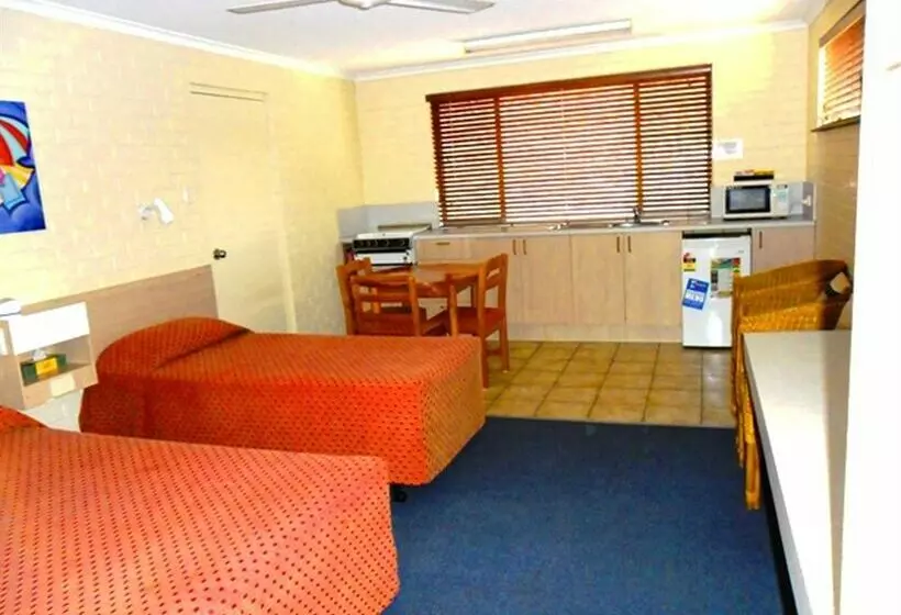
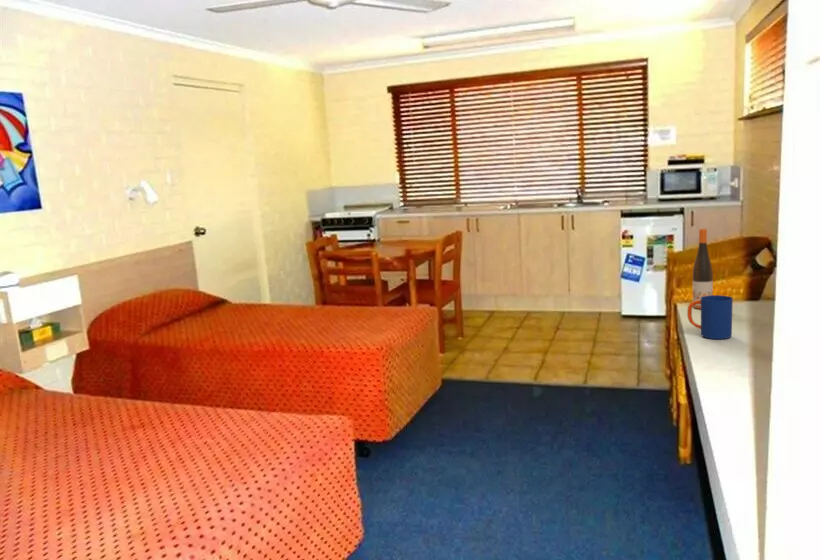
+ mug (709, 317)
+ wine bottle (702, 268)
